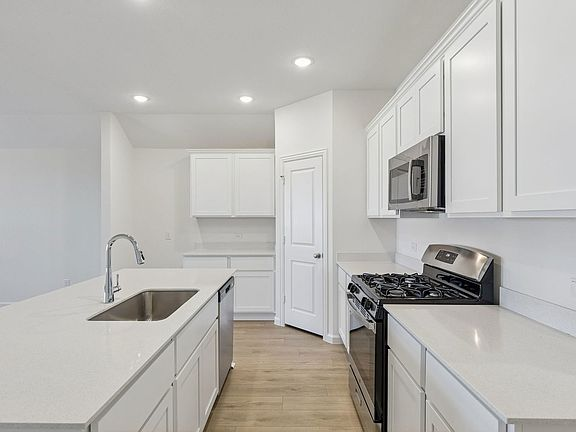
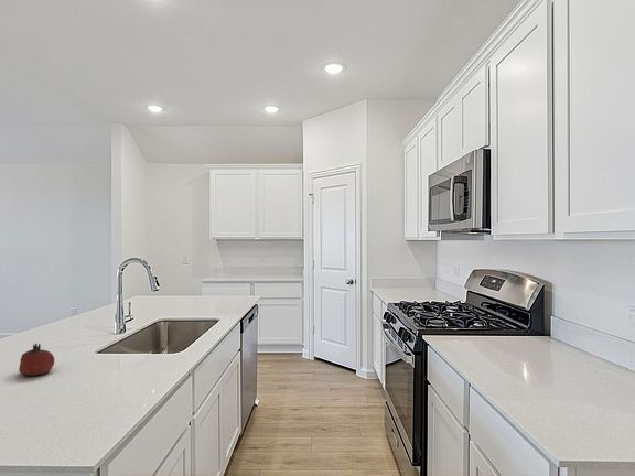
+ fruit (35, 358)
